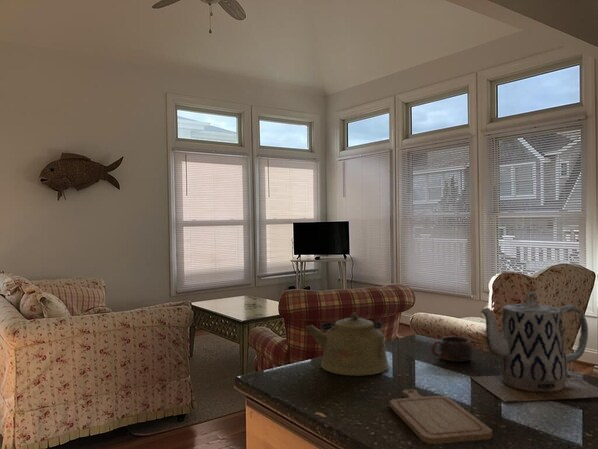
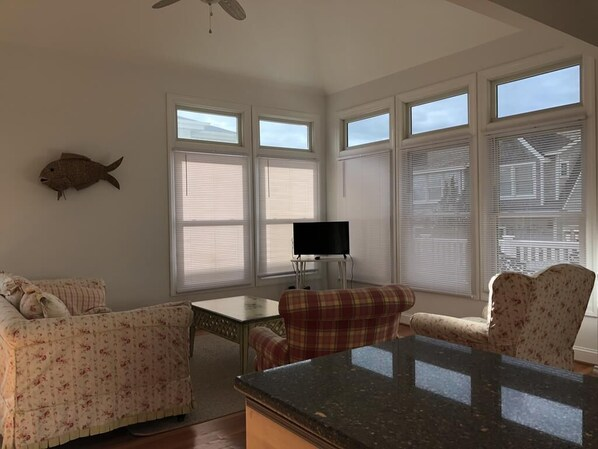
- cup (450, 348)
- teapot (536, 339)
- chopping board (431, 412)
- kettle (347, 338)
